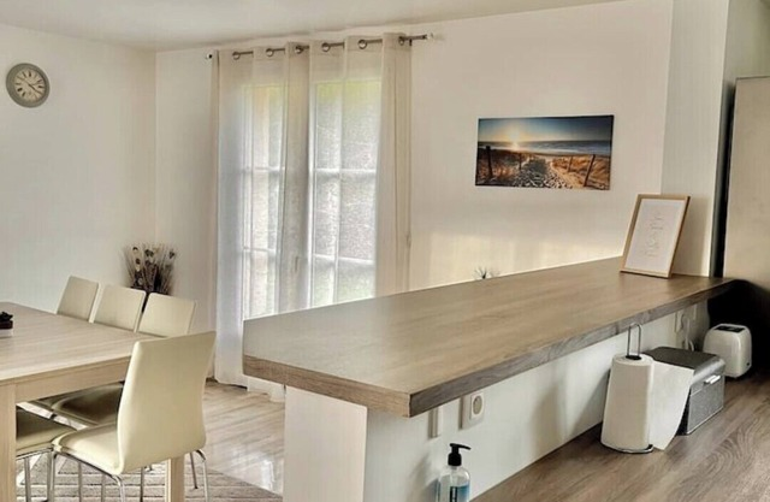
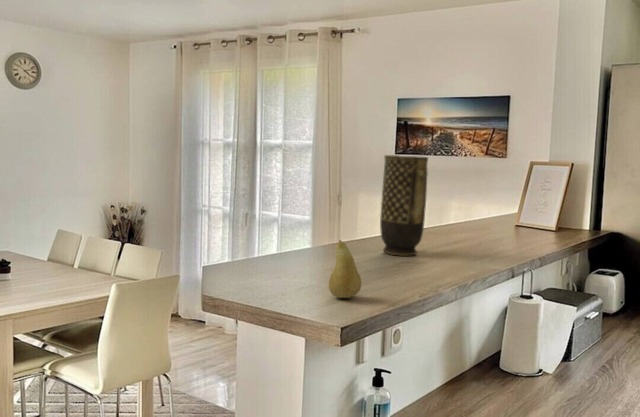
+ vase (402, 204)
+ fruit (345, 269)
